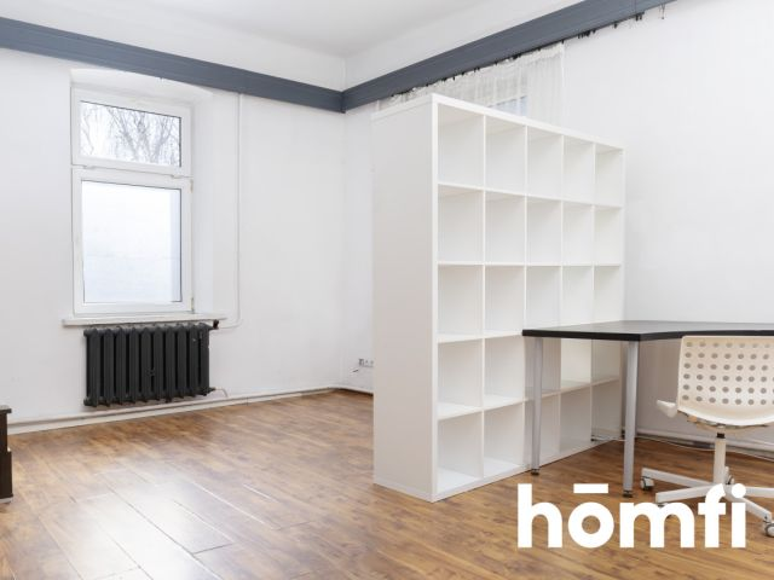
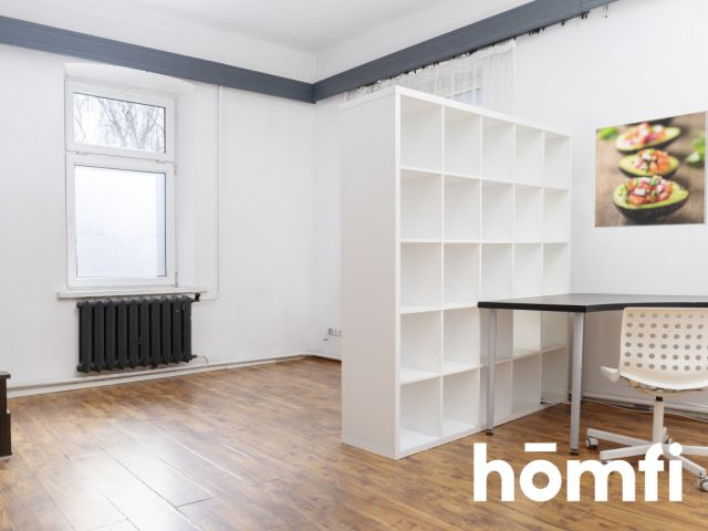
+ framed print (647, 173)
